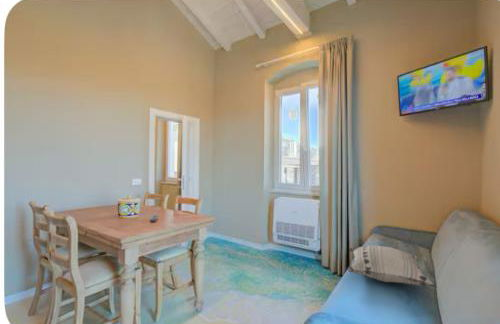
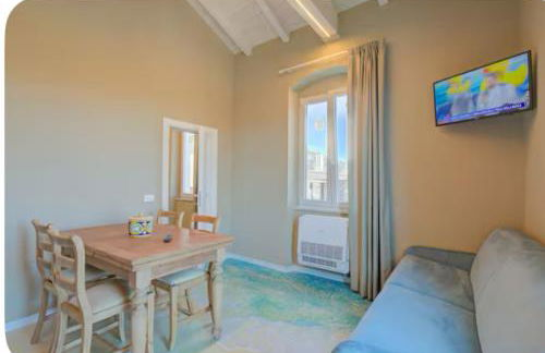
- decorative pillow (384, 262)
